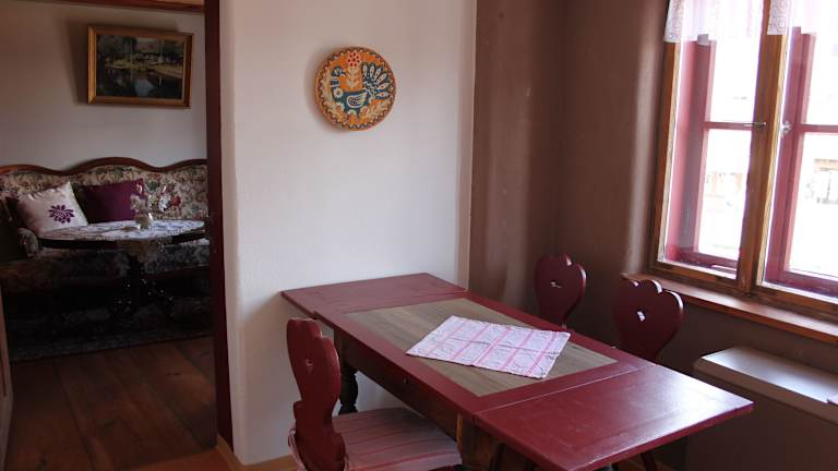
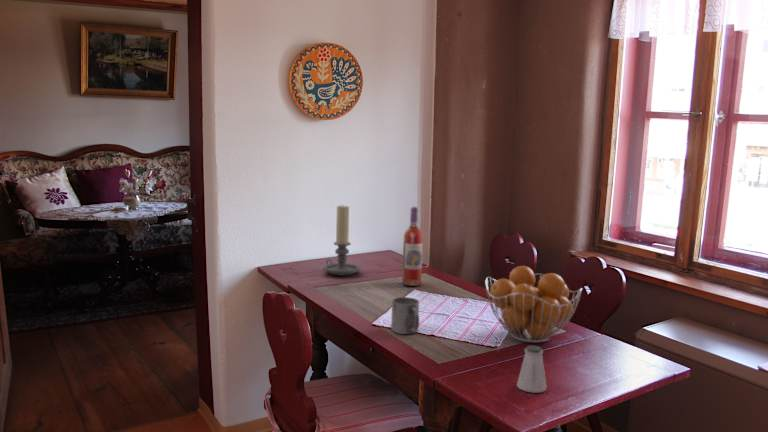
+ wine bottle (412, 246)
+ candle holder (340, 238)
+ saltshaker (532, 367)
+ fruit basket (531, 303)
+ mug (408, 316)
